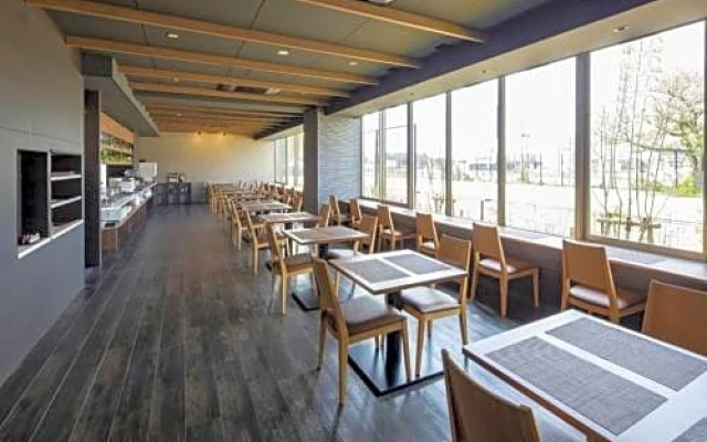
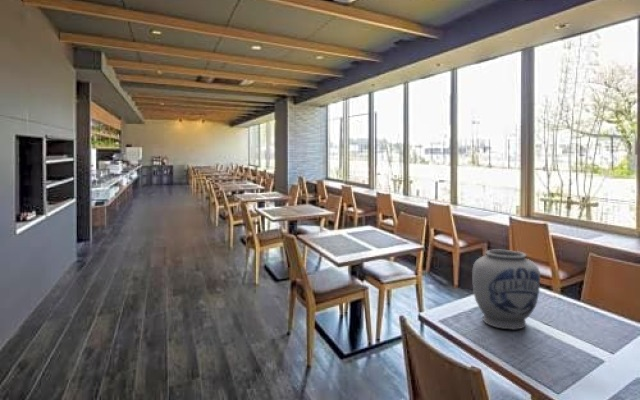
+ vase (504, 287)
